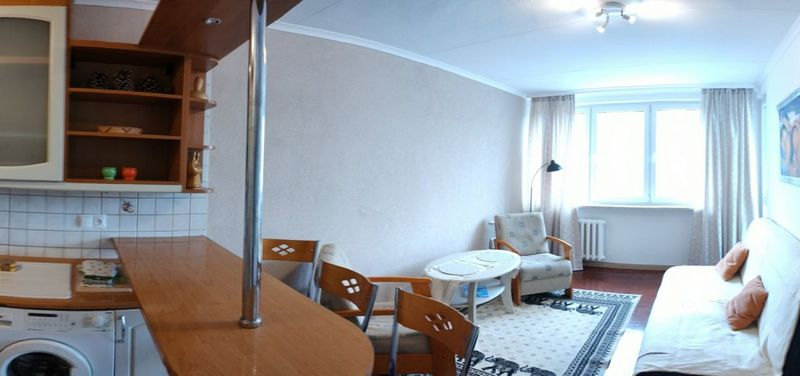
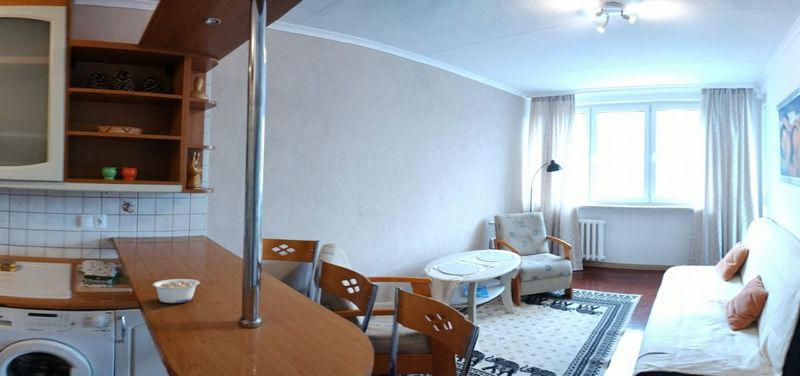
+ legume (176, 289)
